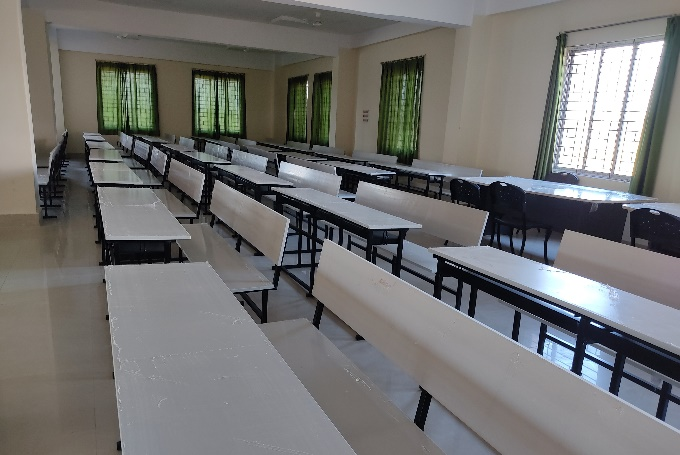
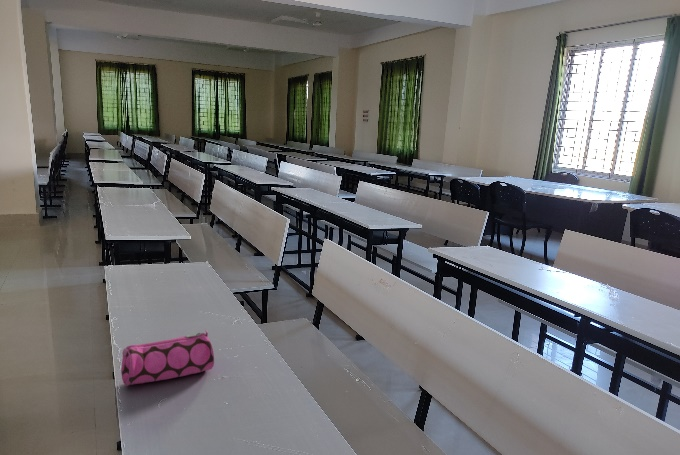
+ pencil case (167, 356)
